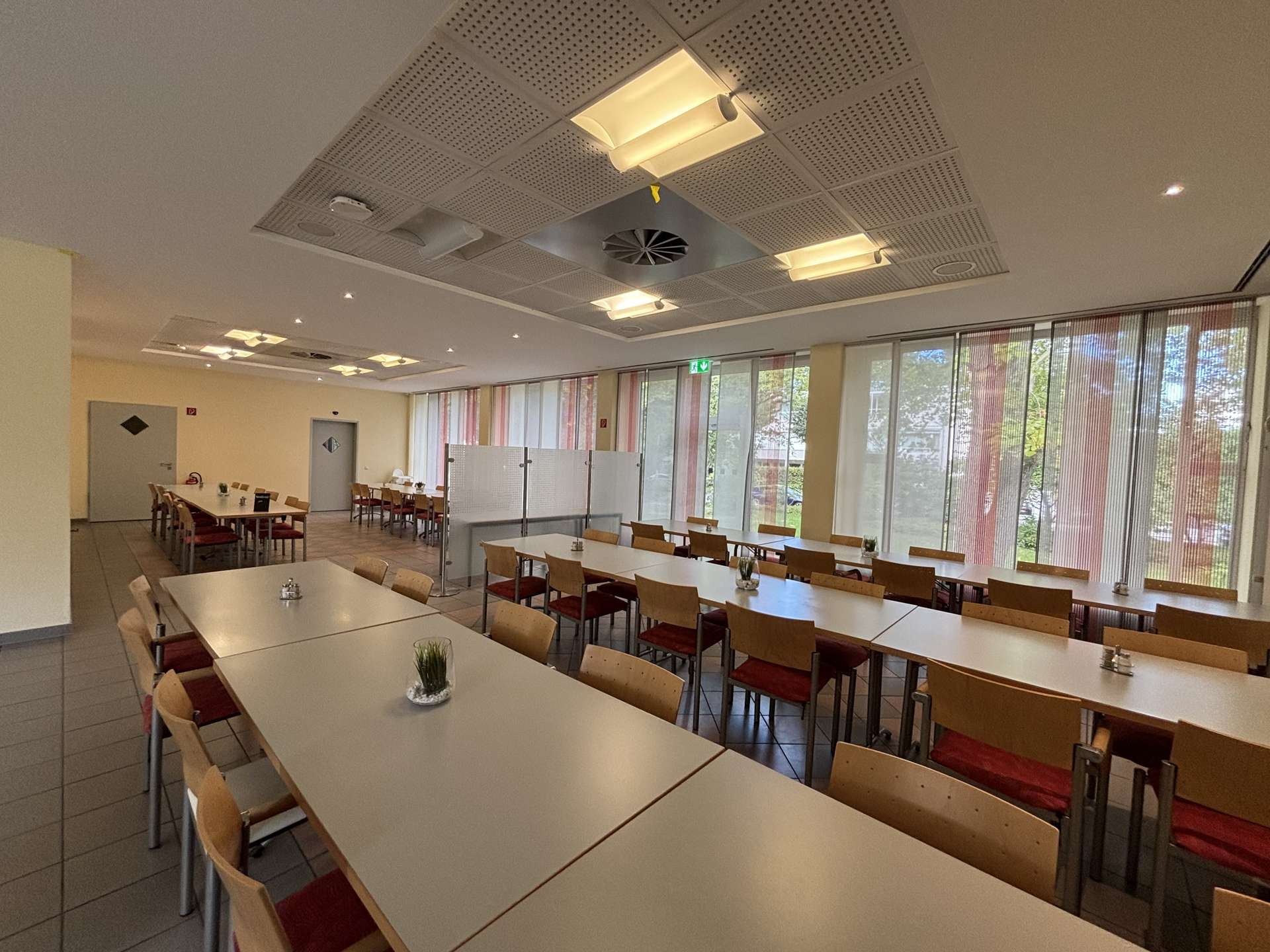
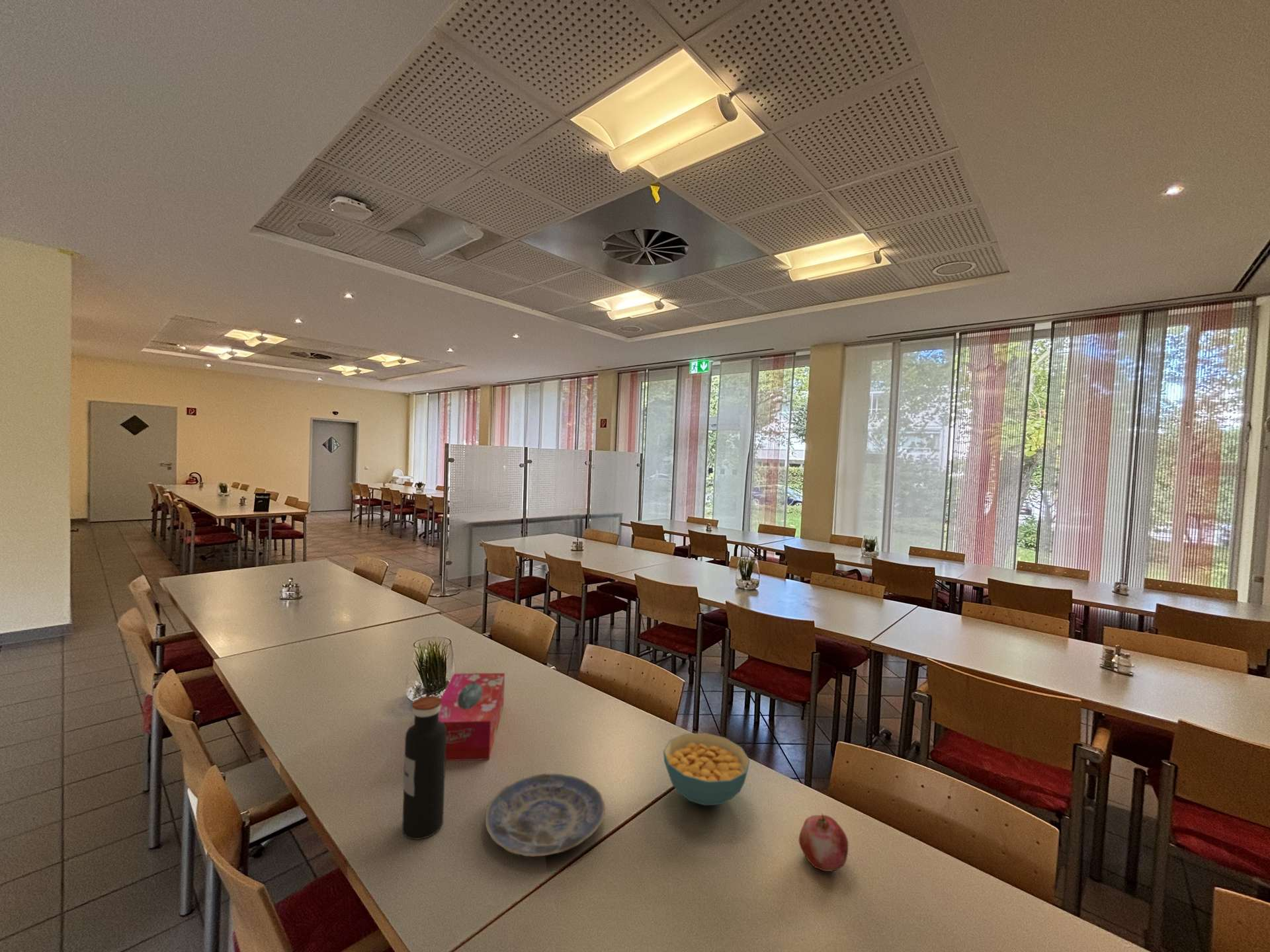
+ water bottle (425, 764)
+ cereal bowl (705, 775)
+ plate (546, 814)
+ fruit (823, 836)
+ tissue box (470, 712)
